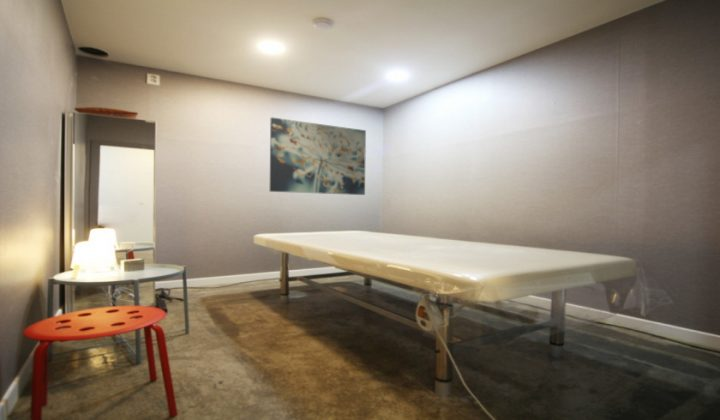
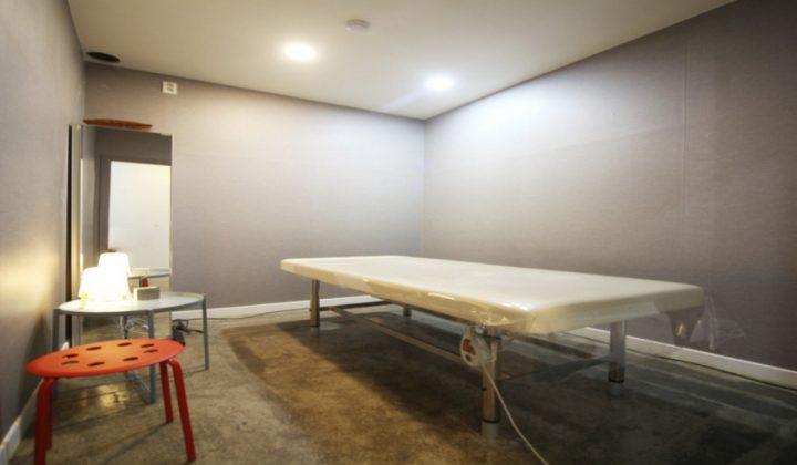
- wall art (320, 158)
